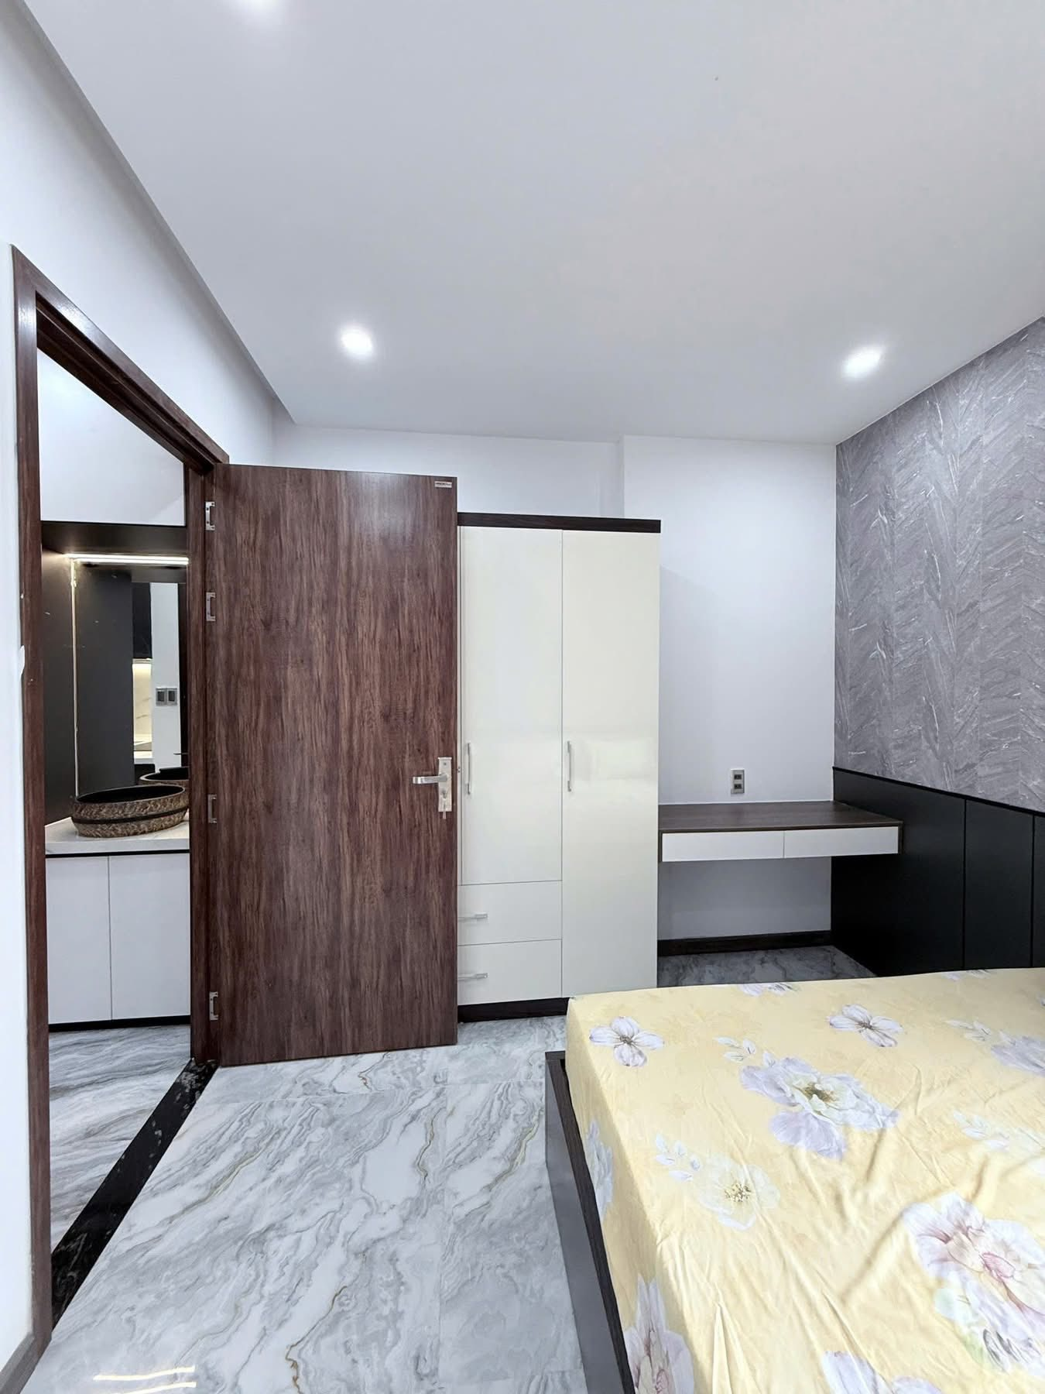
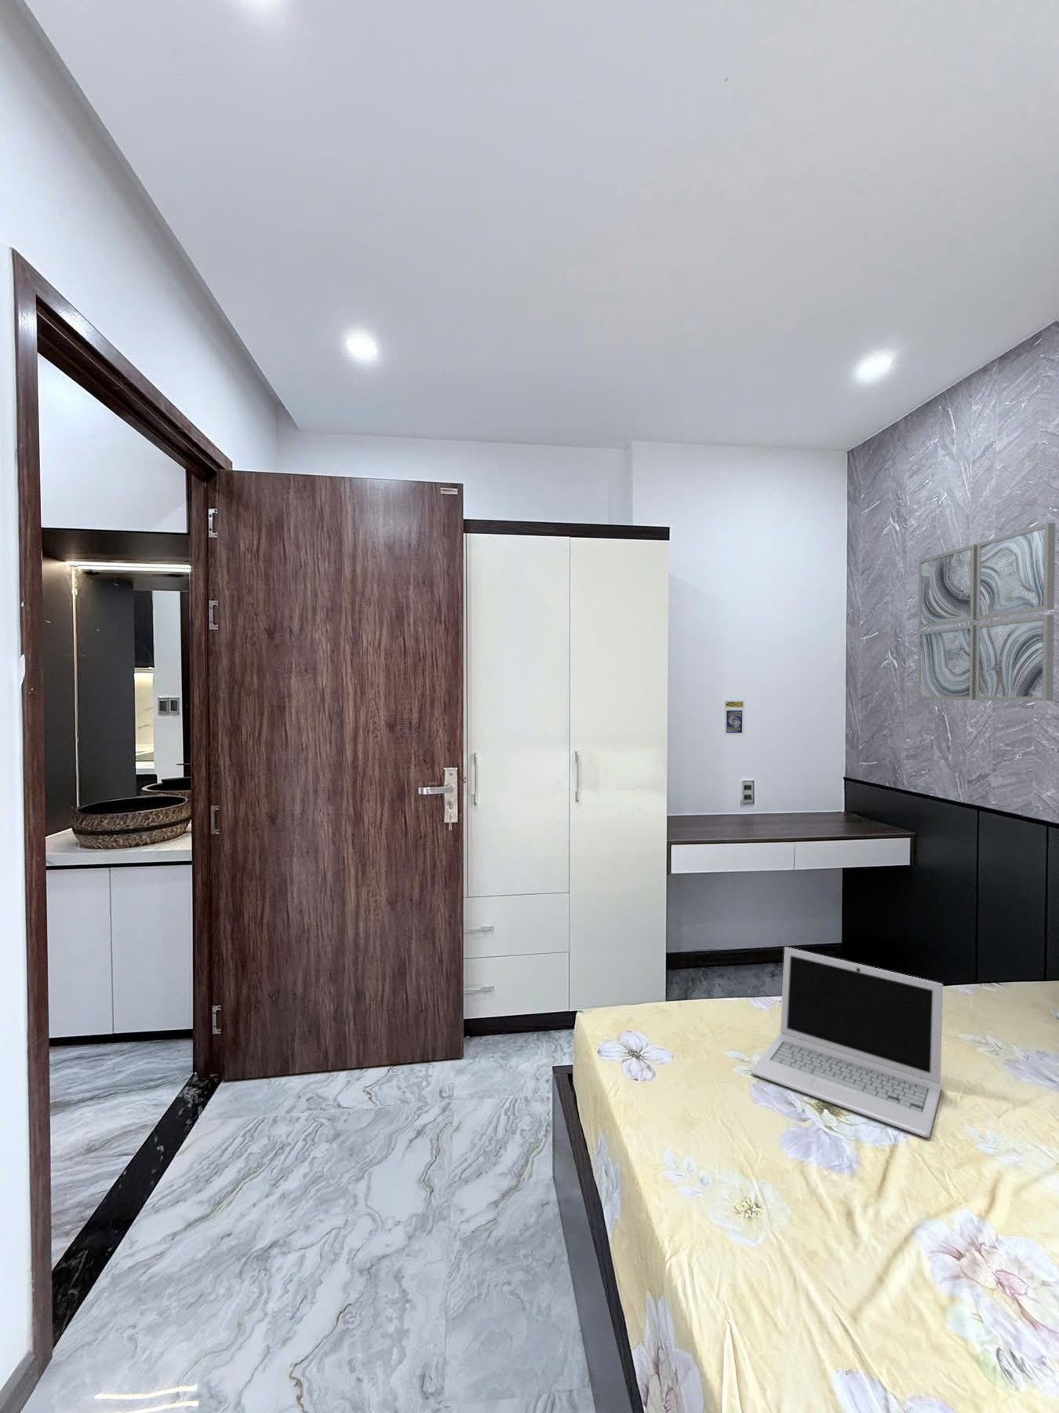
+ laptop (845, 1029)
+ wall art (978, 620)
+ trading card display case (734, 719)
